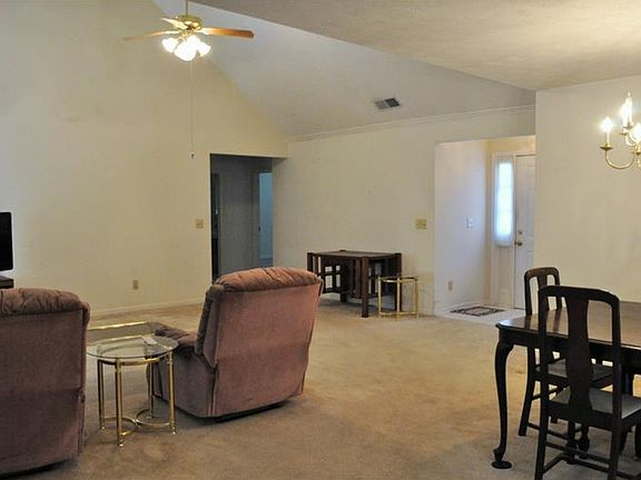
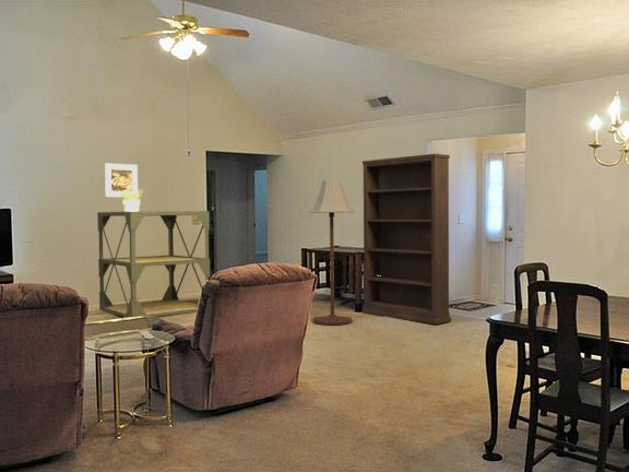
+ shelving unit (153, 260)
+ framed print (121, 180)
+ potted plant (131, 199)
+ bookshelf (404, 237)
+ floor lamp (331, 251)
